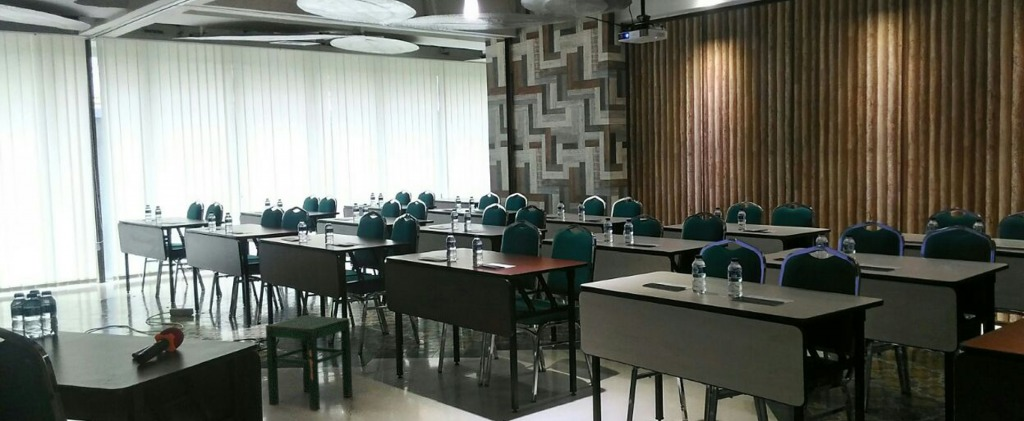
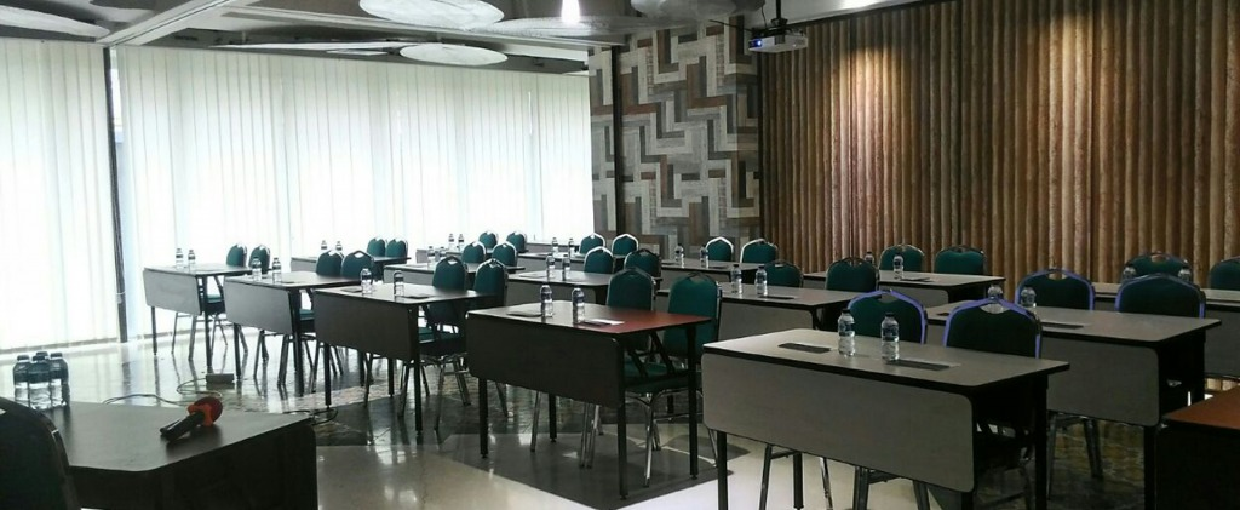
- stool (309, 361)
